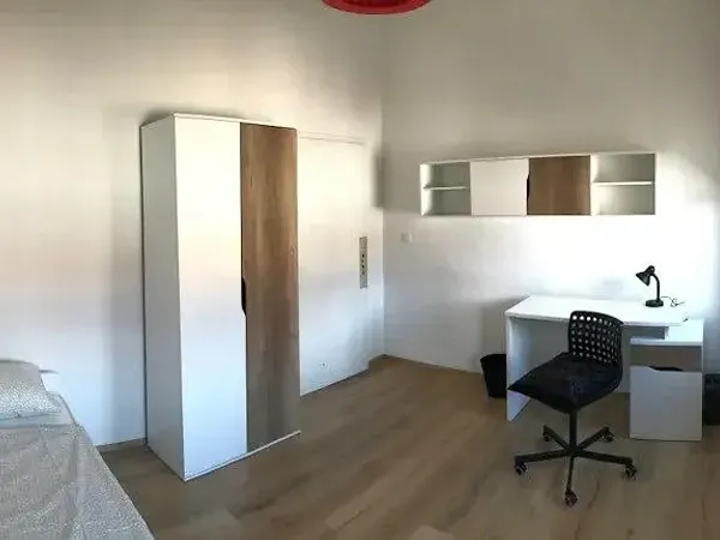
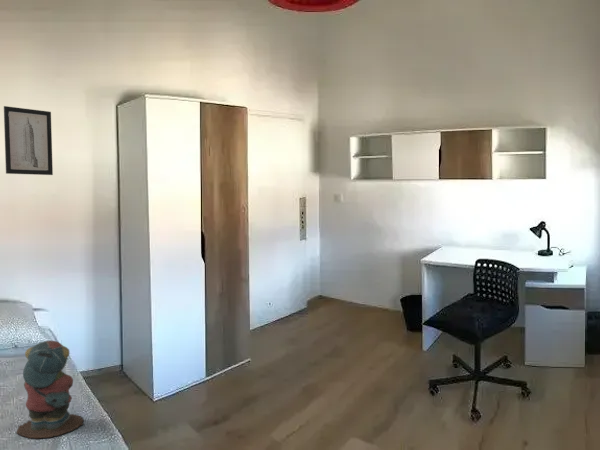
+ teddy bear (50, 382)
+ wall art (29, 141)
